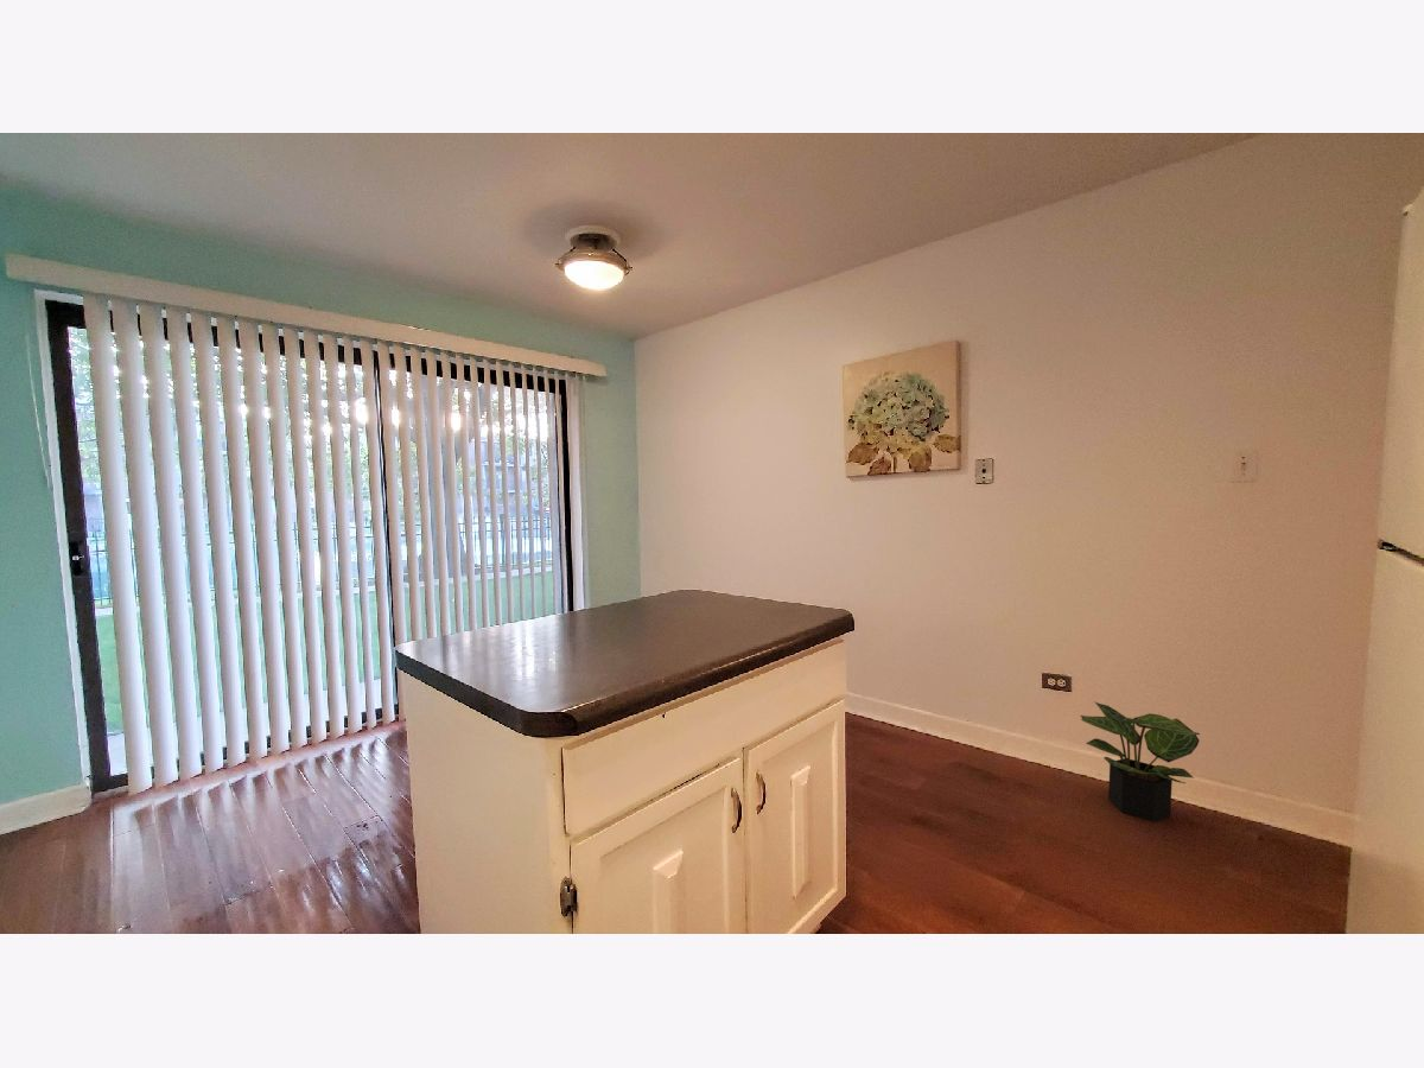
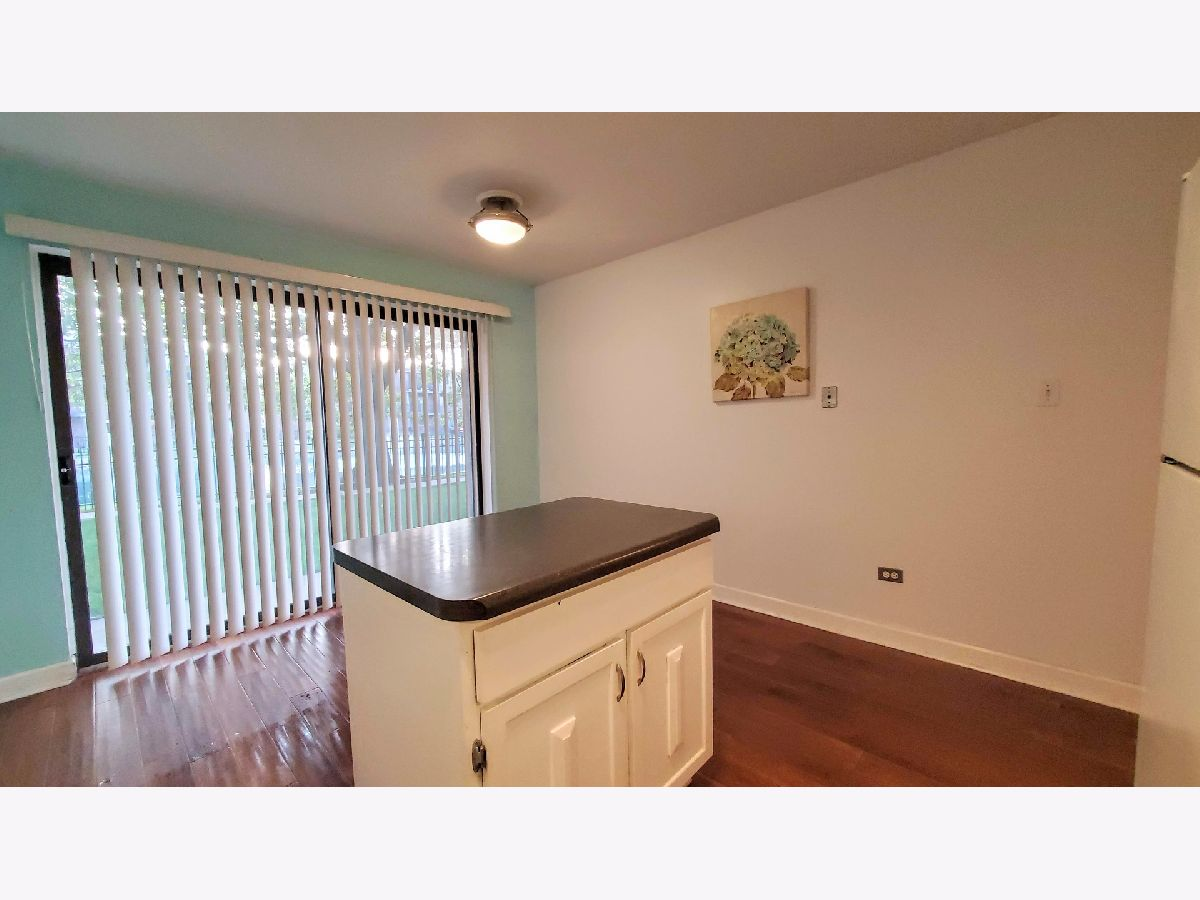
- potted plant (1129, 754)
